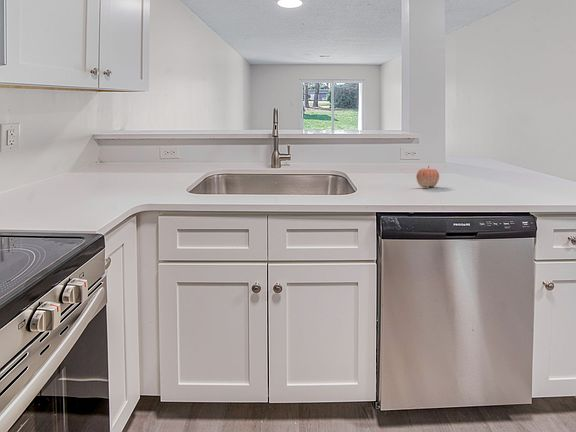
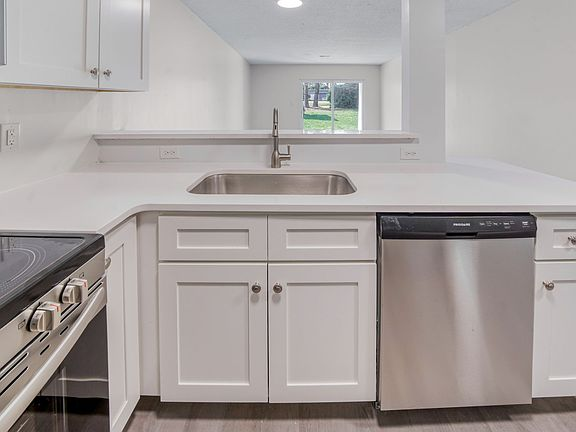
- apple (427, 176)
